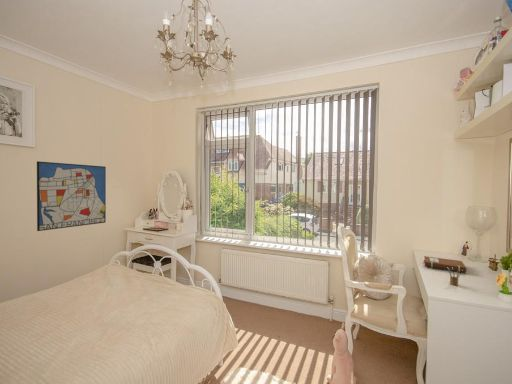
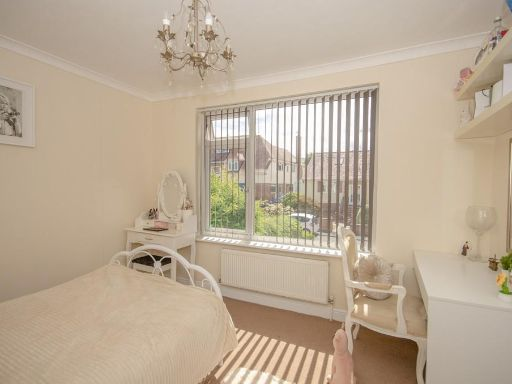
- wall art (75, 195)
- notebook (442, 263)
- pencil box (454, 276)
